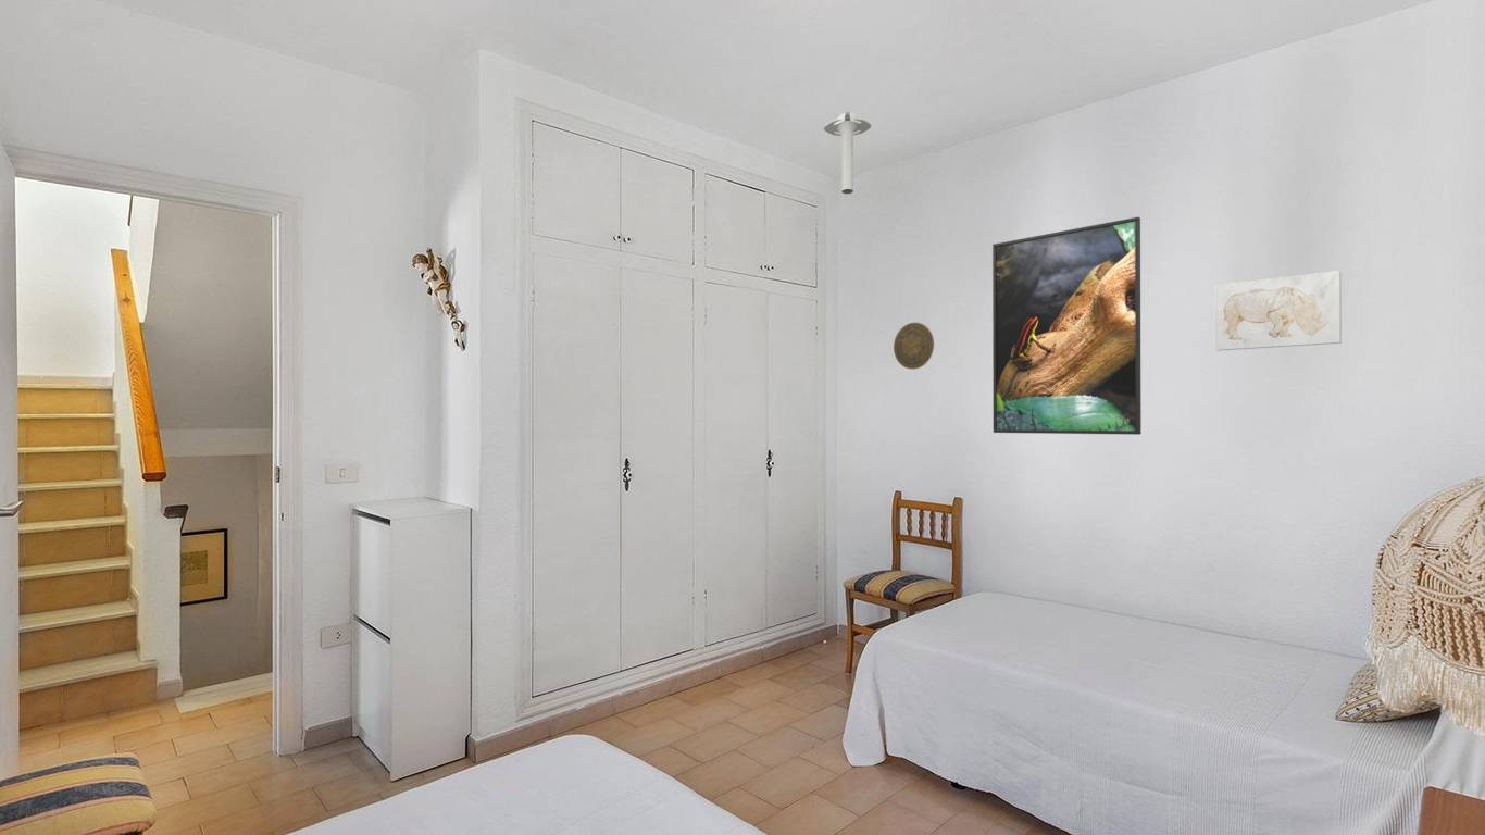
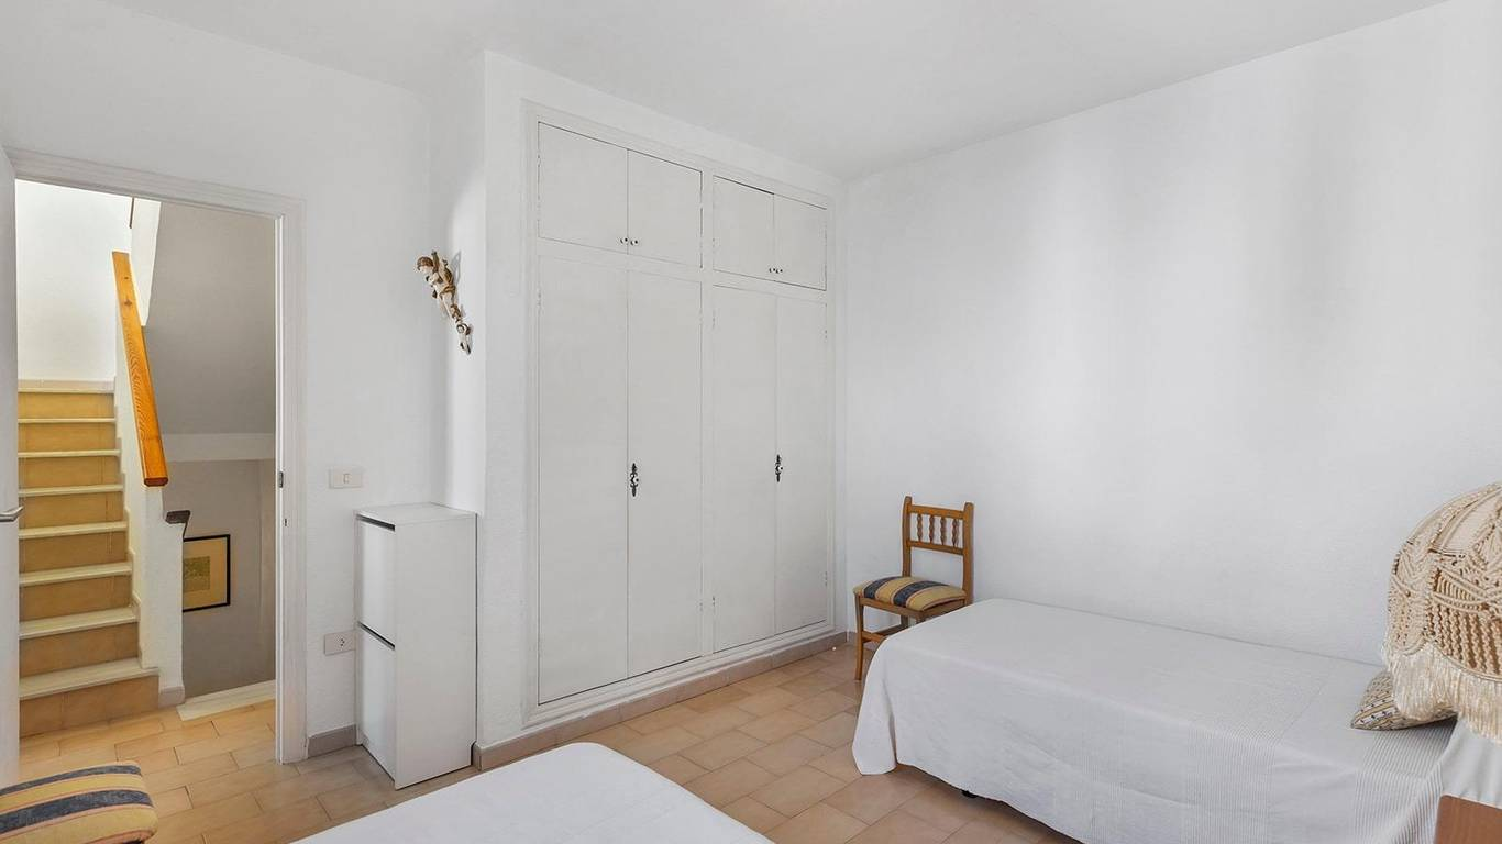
- wall art (1275, 312)
- ceiling light (847, 152)
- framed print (1061, 332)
- decorative plate (912, 346)
